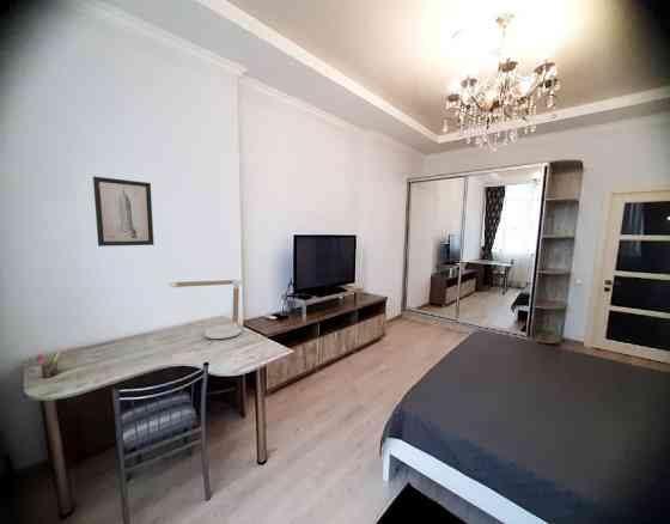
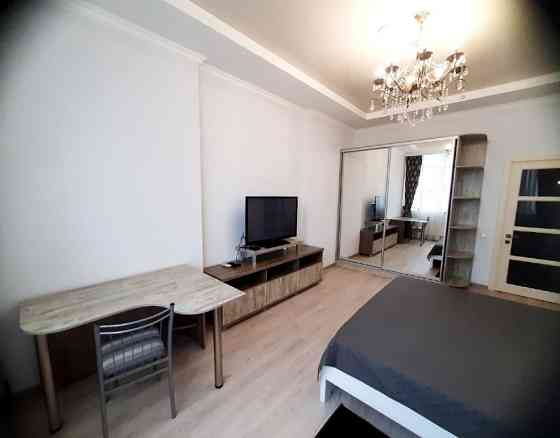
- wall art (124, 213)
- desk lamp (212, 327)
- pen holder (48, 364)
